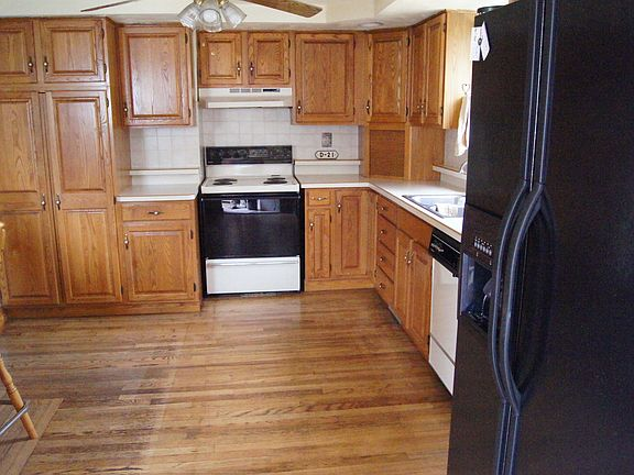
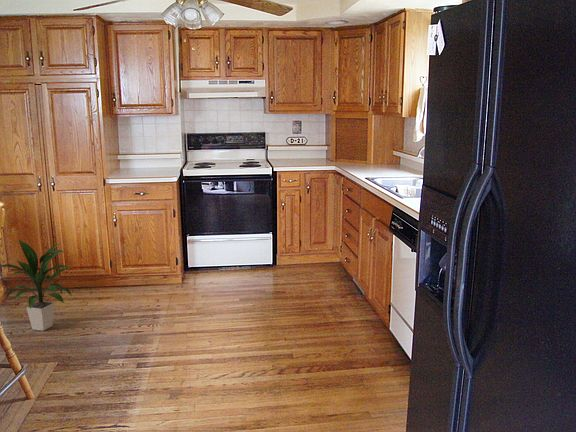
+ indoor plant (41, 283)
